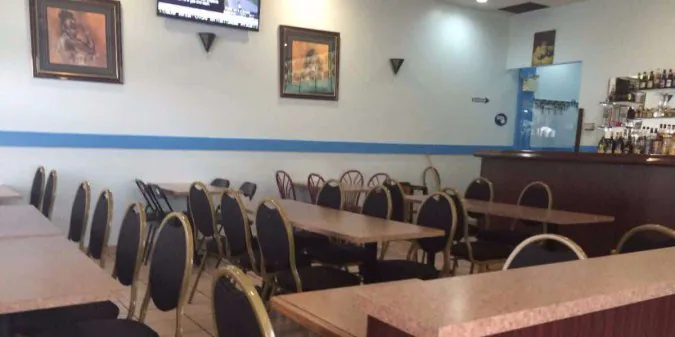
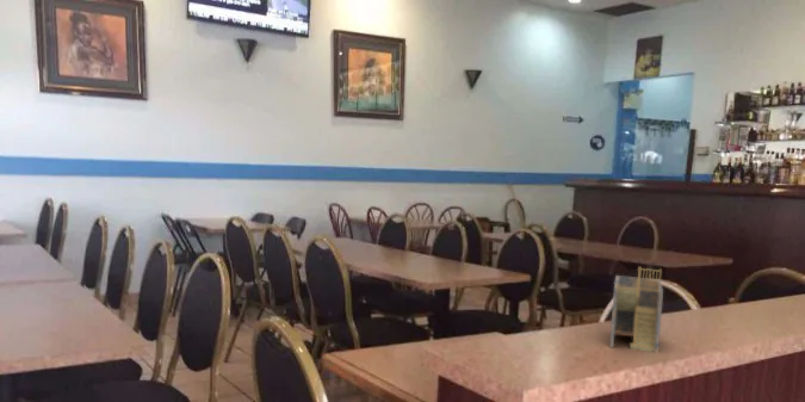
+ napkin holder (637, 302)
